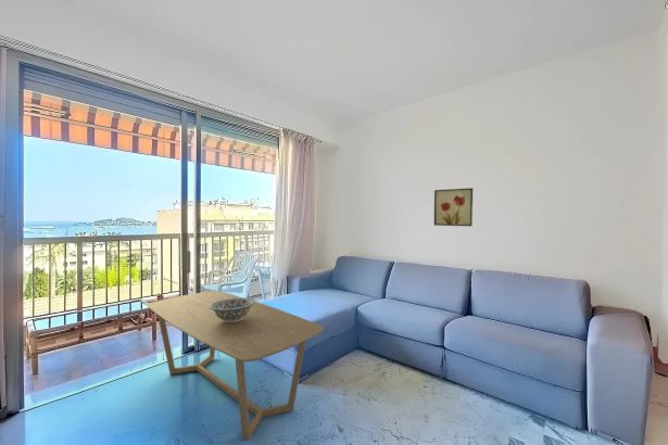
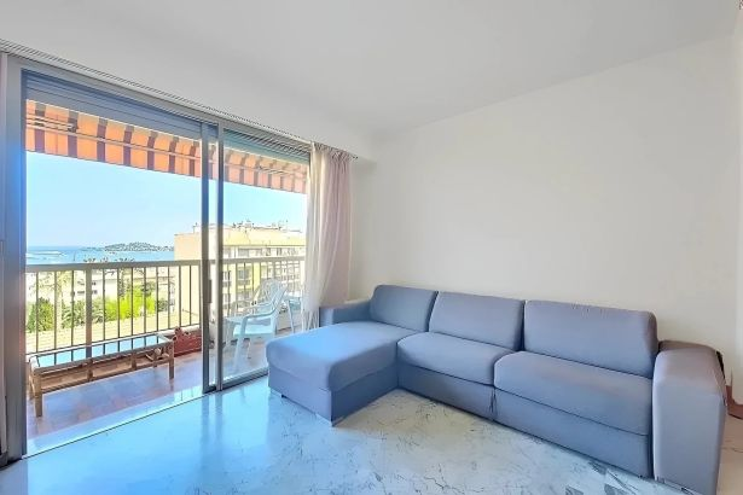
- coffee table (225, 352)
- wall art (452, 207)
- decorative bowl (232, 310)
